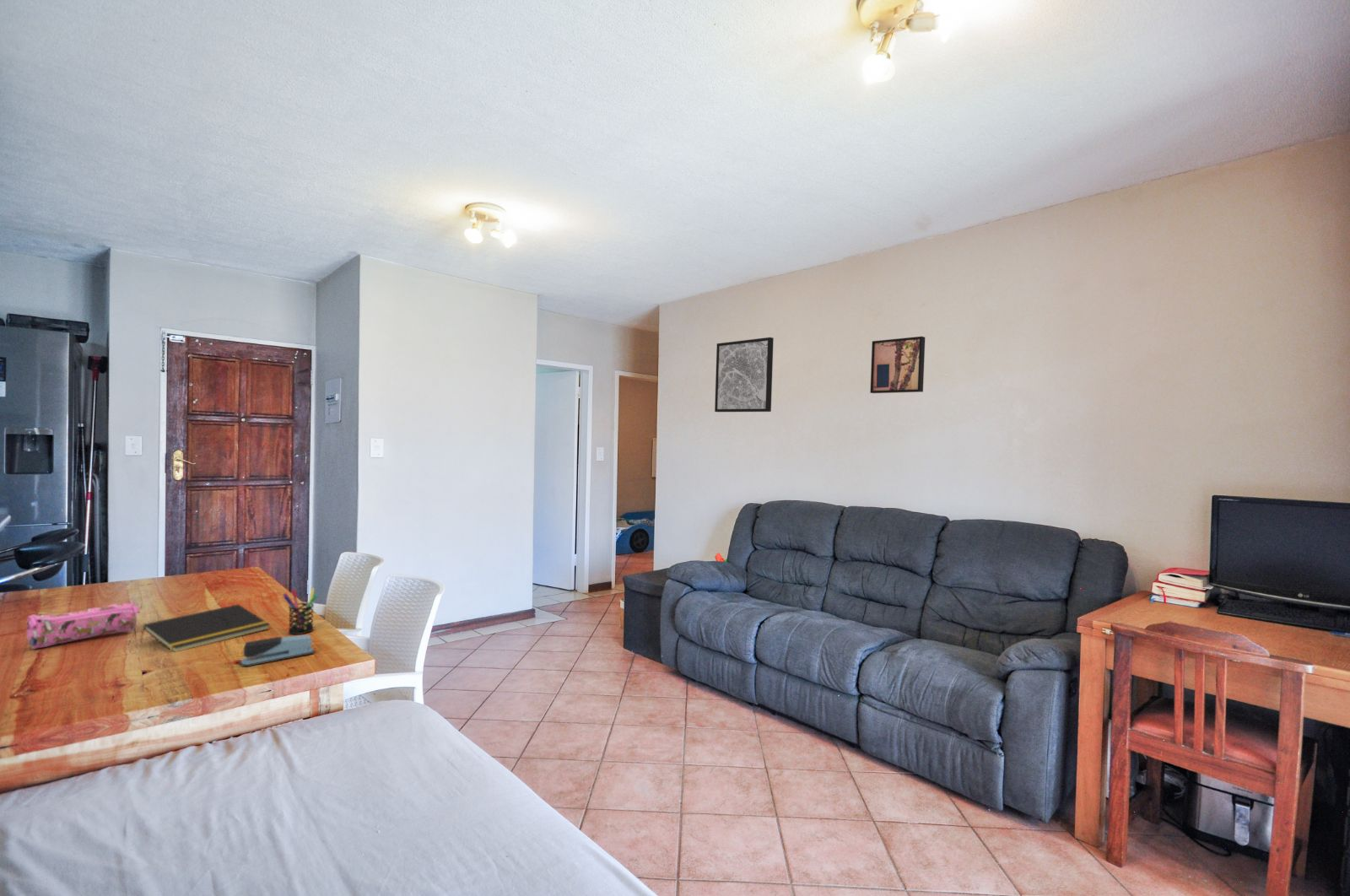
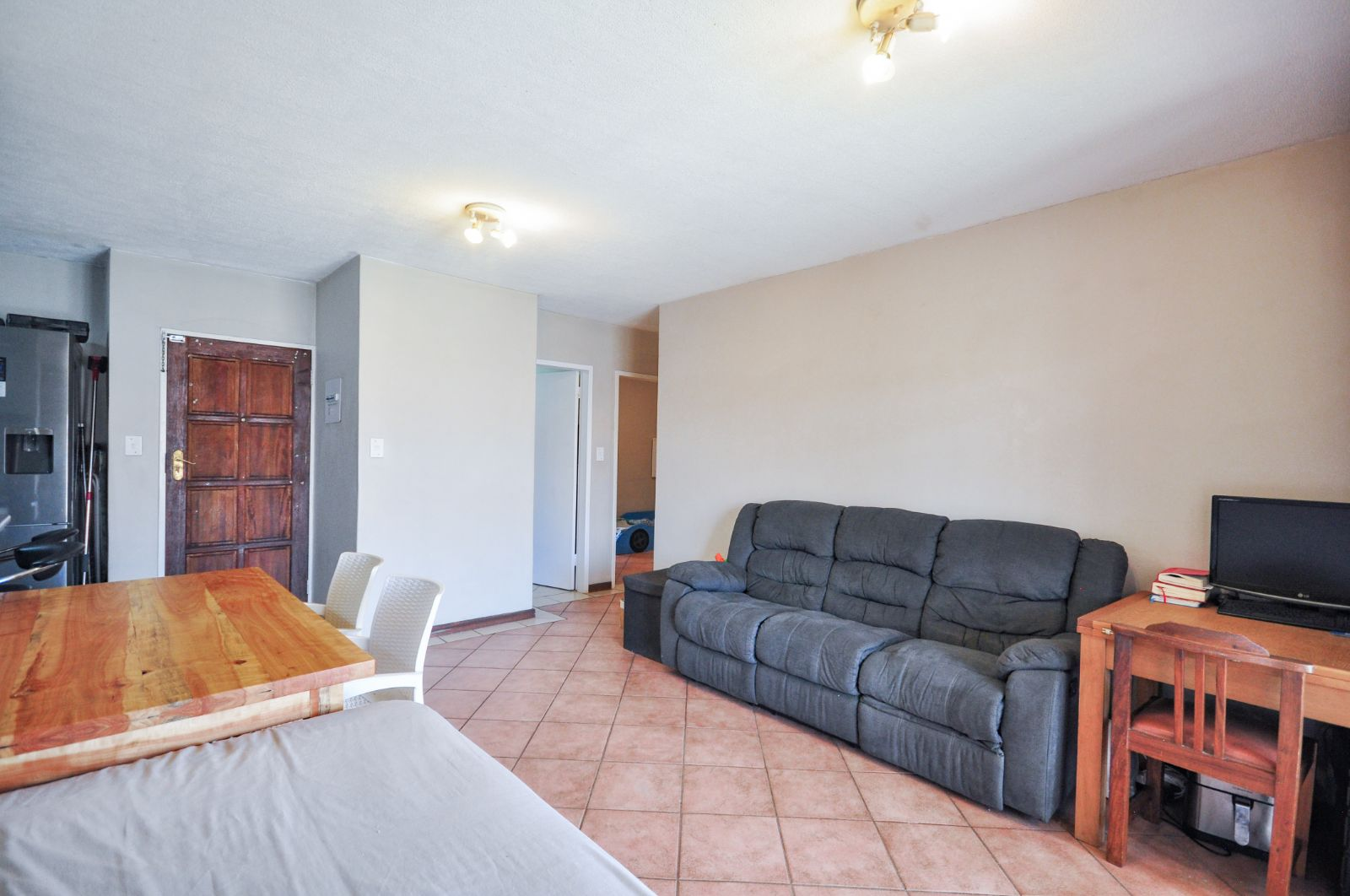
- stapler (278, 647)
- notepad (208, 626)
- wall art (897, 365)
- wall art (742, 376)
- pen holder (302, 609)
- pencil case (84, 623)
